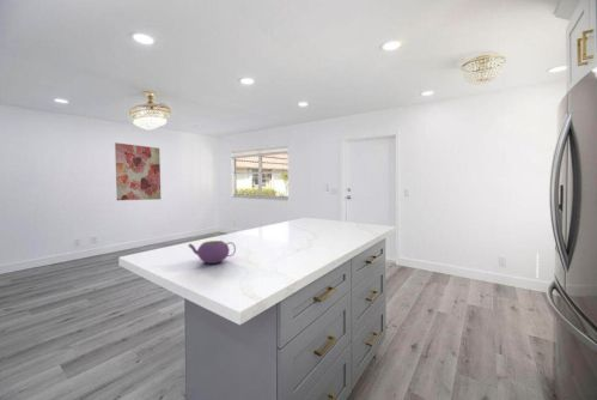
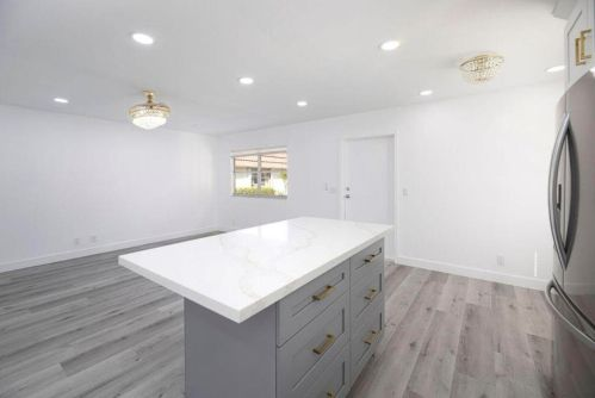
- wall art (139, 172)
- teapot (212, 251)
